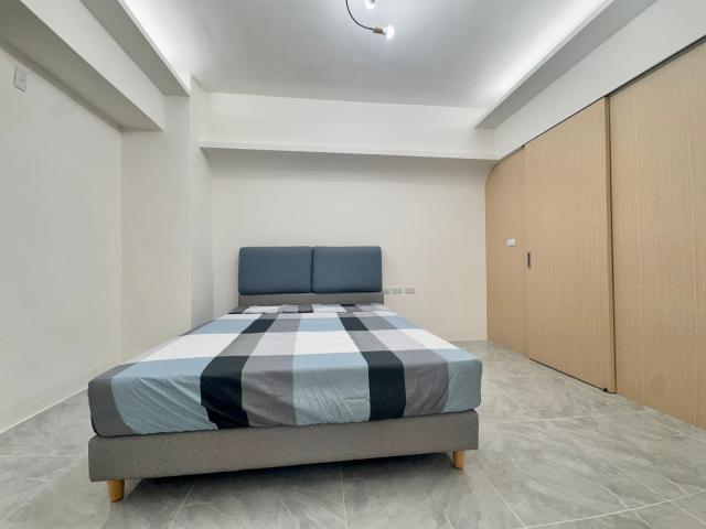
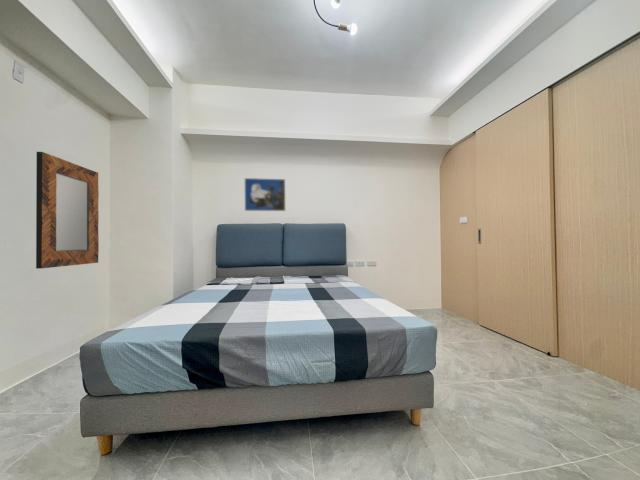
+ home mirror (71, 214)
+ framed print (265, 194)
